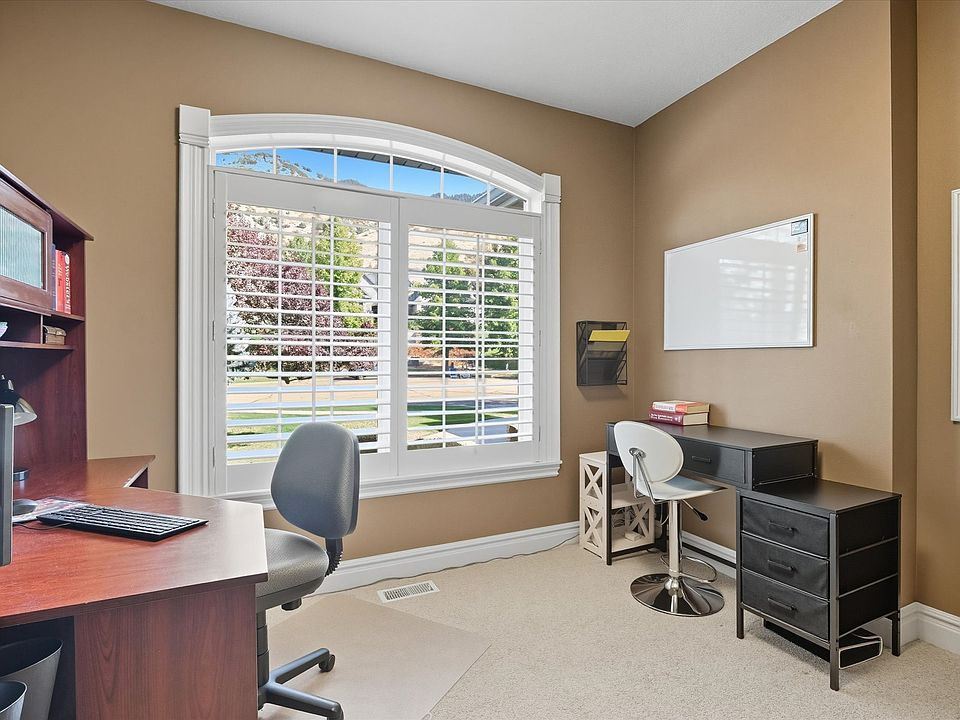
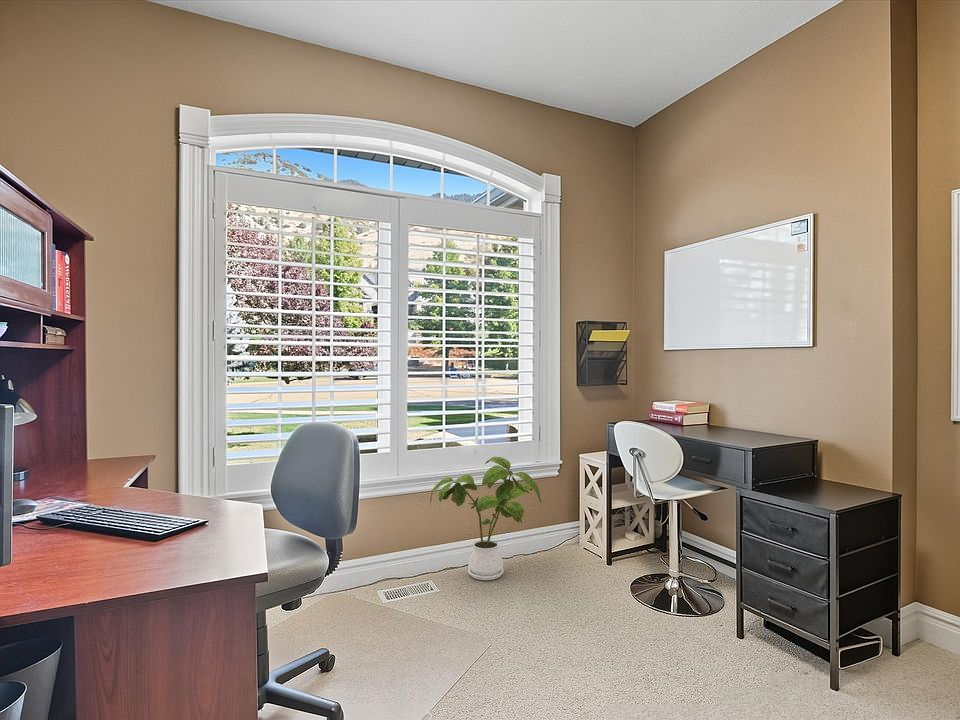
+ house plant (498, 516)
